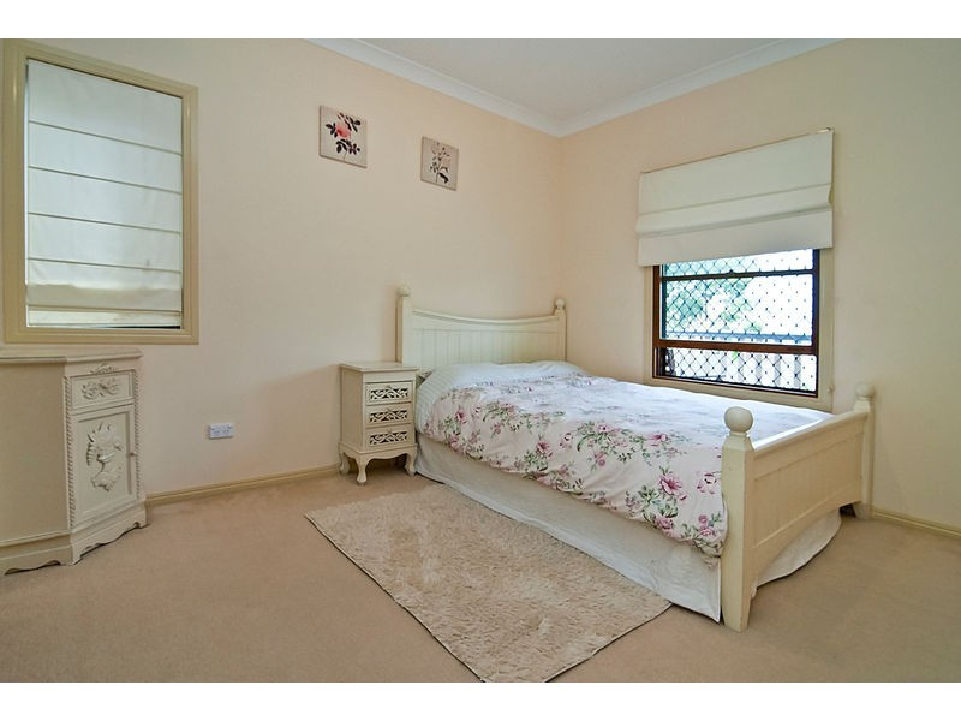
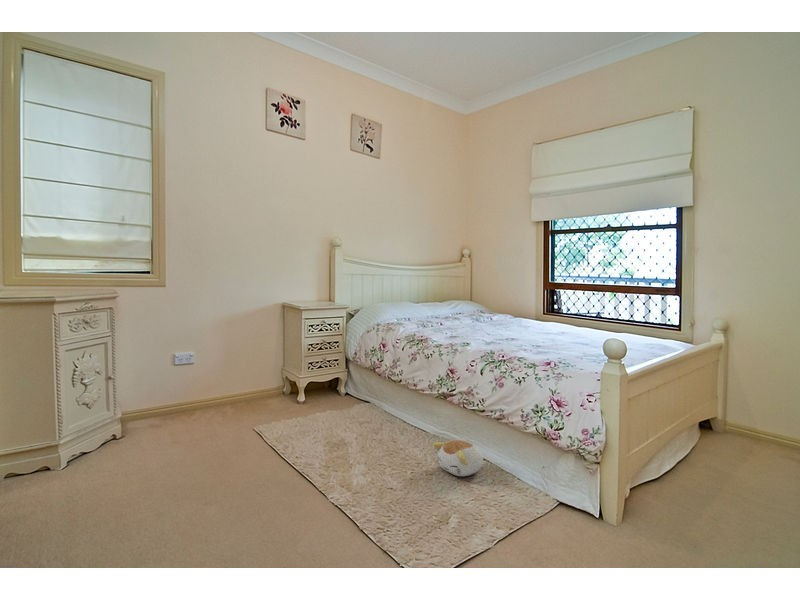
+ plush toy (463, 455)
